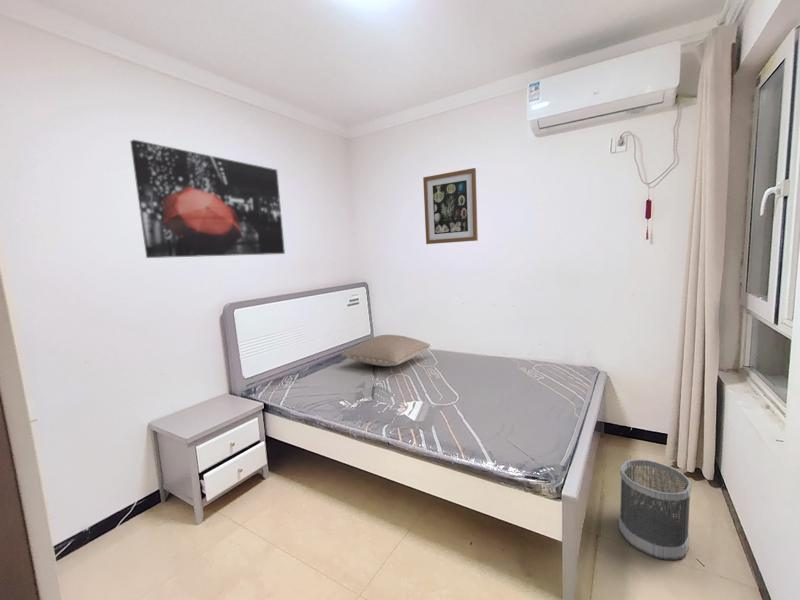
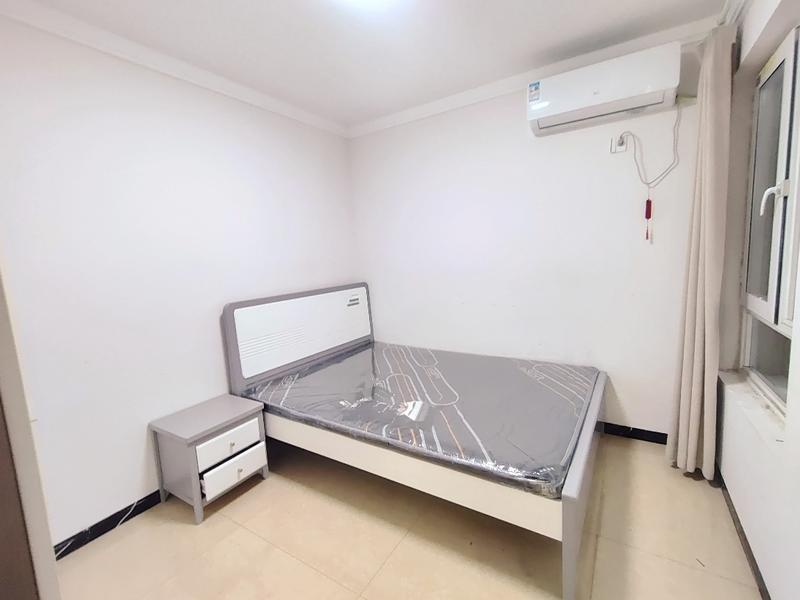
- pillow (386, 350)
- wall art (221, 207)
- wastebasket (653, 506)
- wall art (449, 208)
